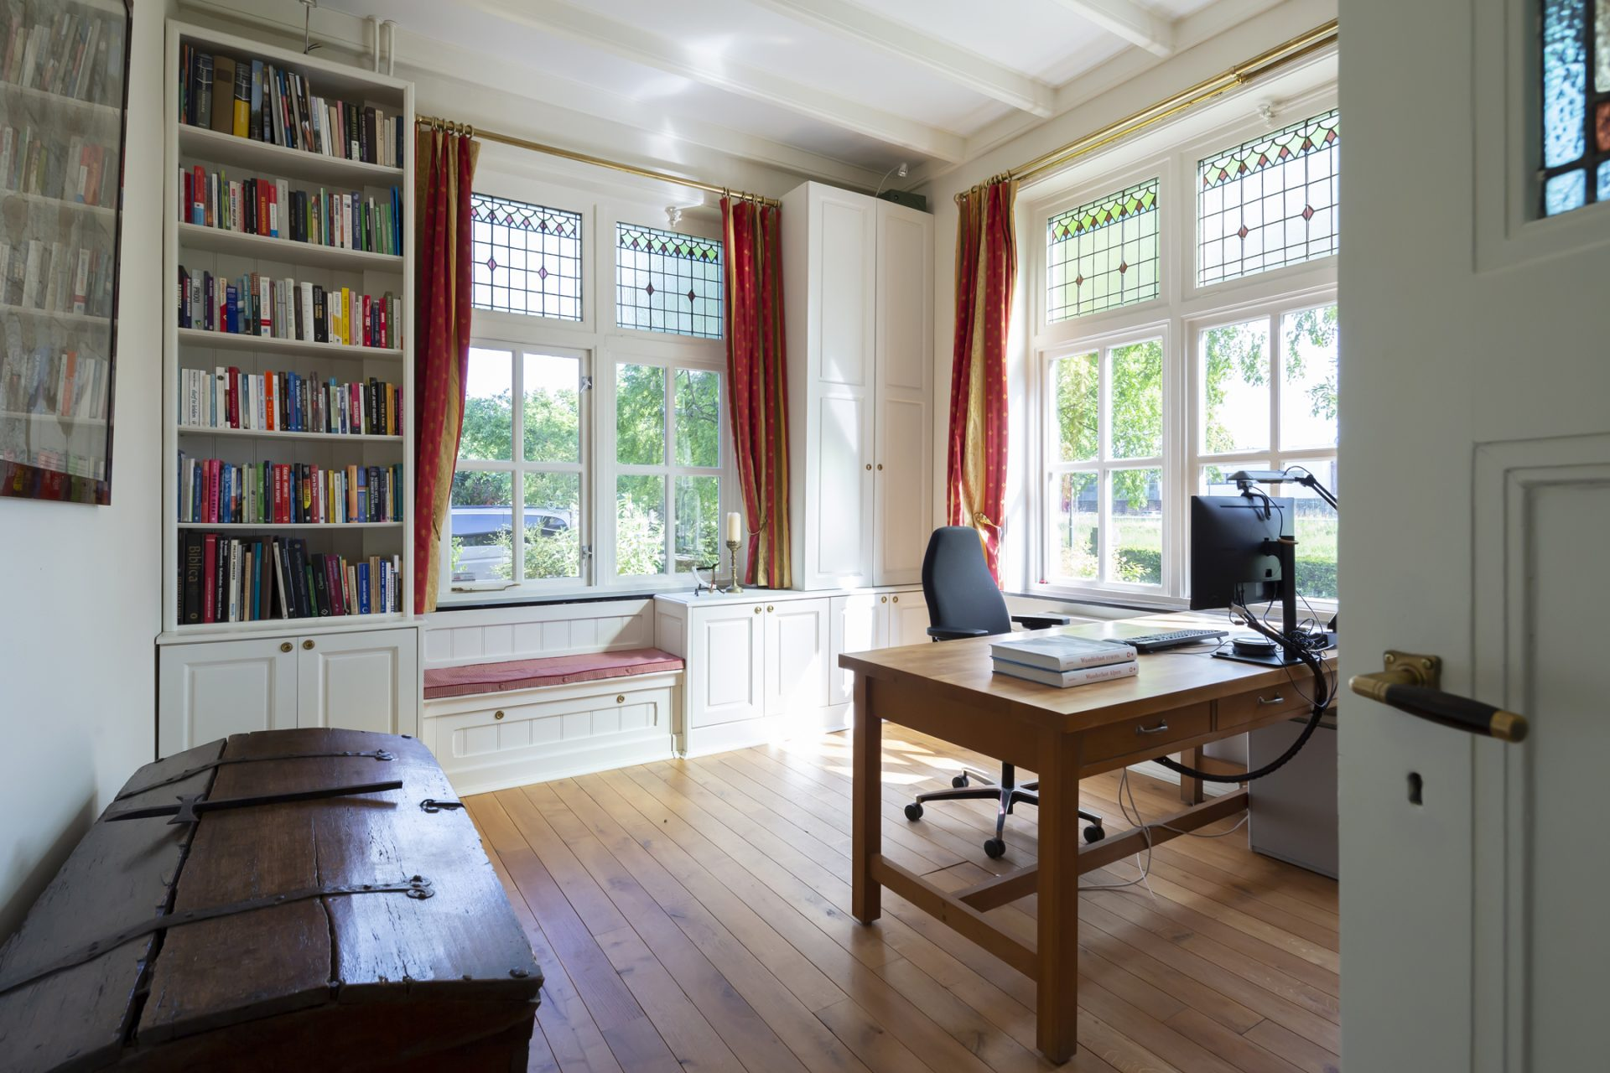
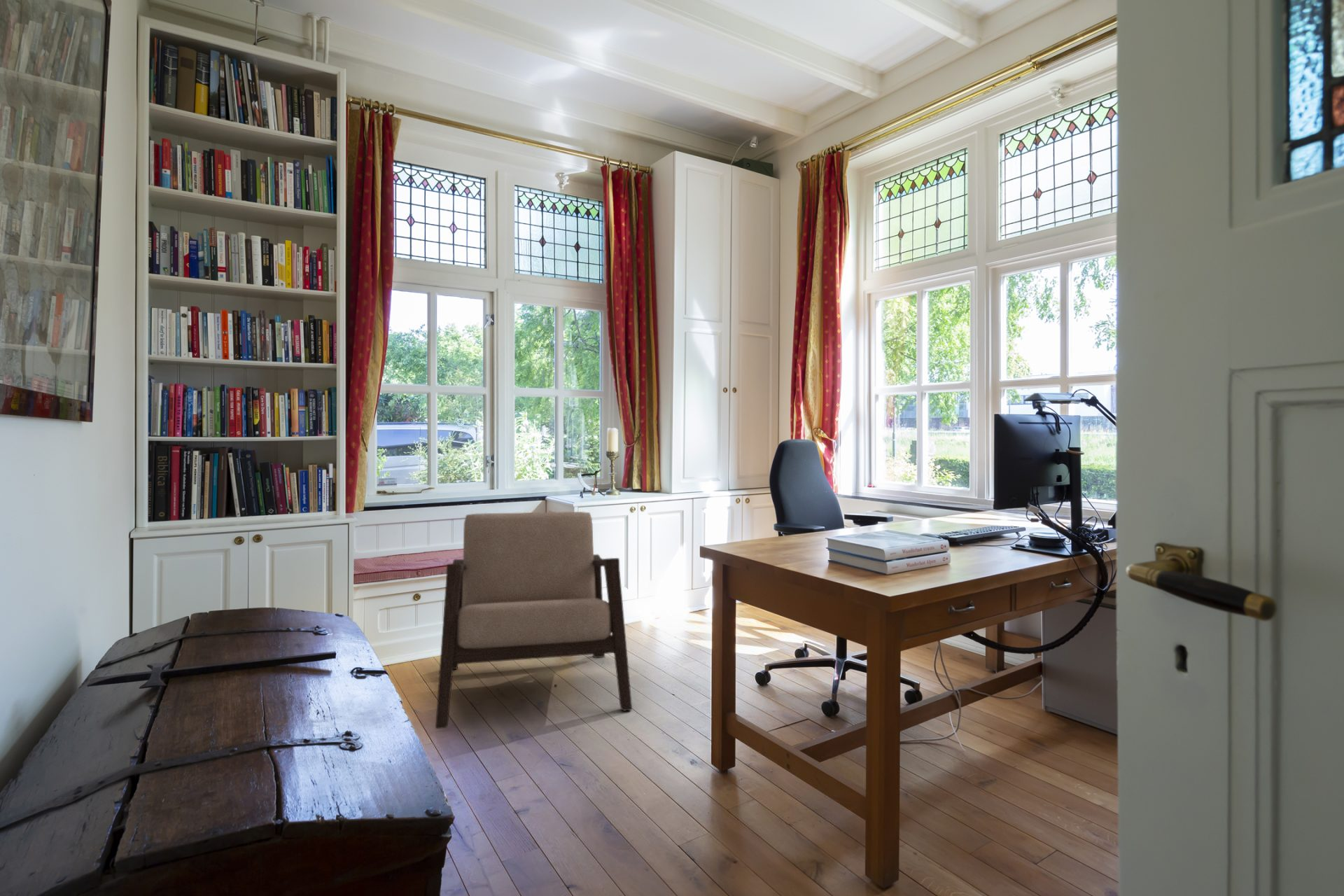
+ armchair (532, 602)
